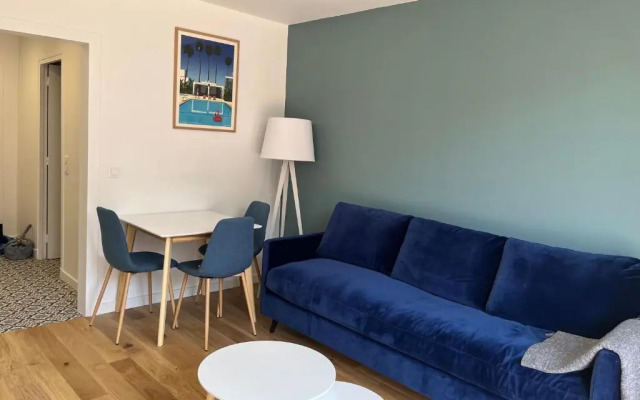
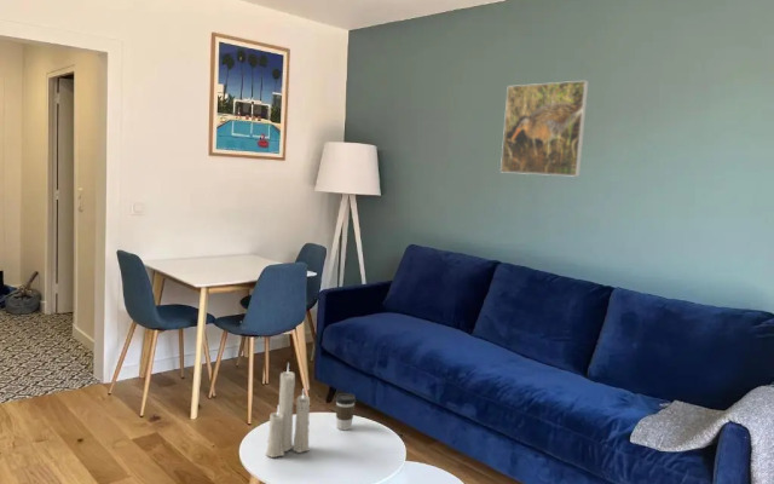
+ coffee cup (345, 411)
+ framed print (542, 128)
+ candle (288, 404)
